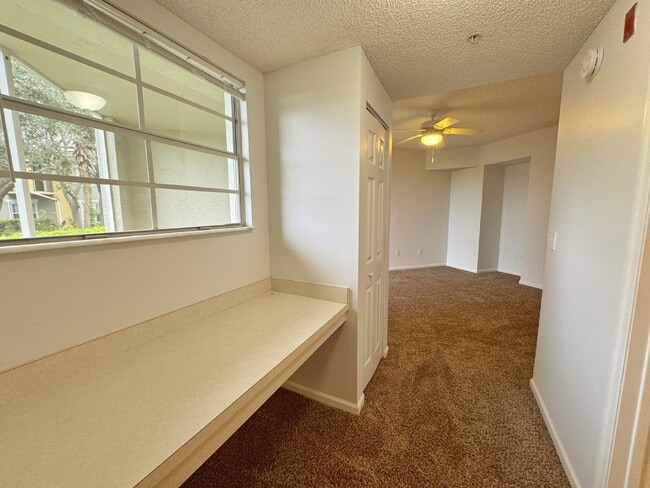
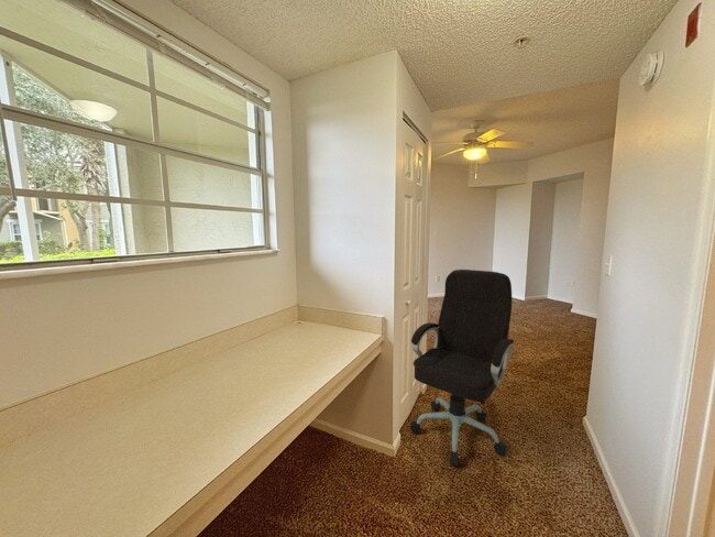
+ office chair (462, 357)
